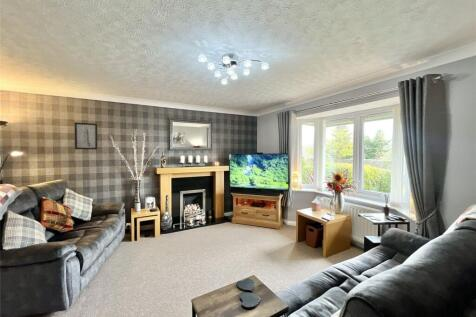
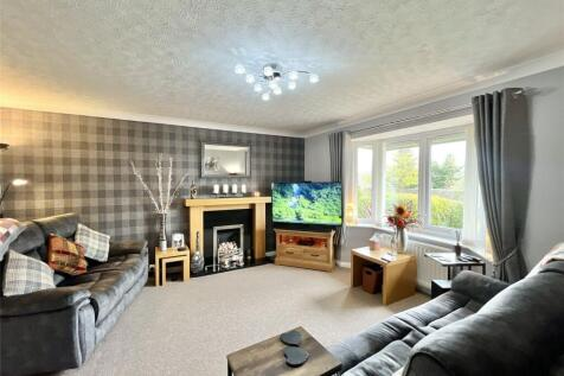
- wall art (86, 136)
